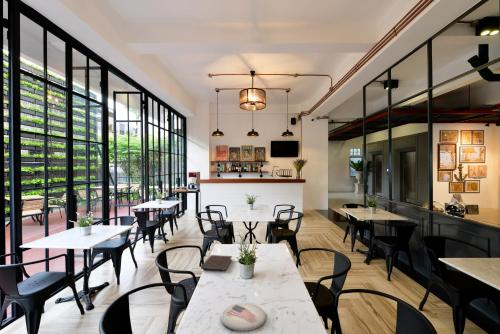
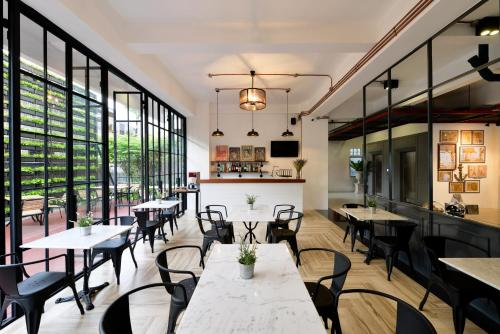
- plate (243, 315)
- notebook (217, 262)
